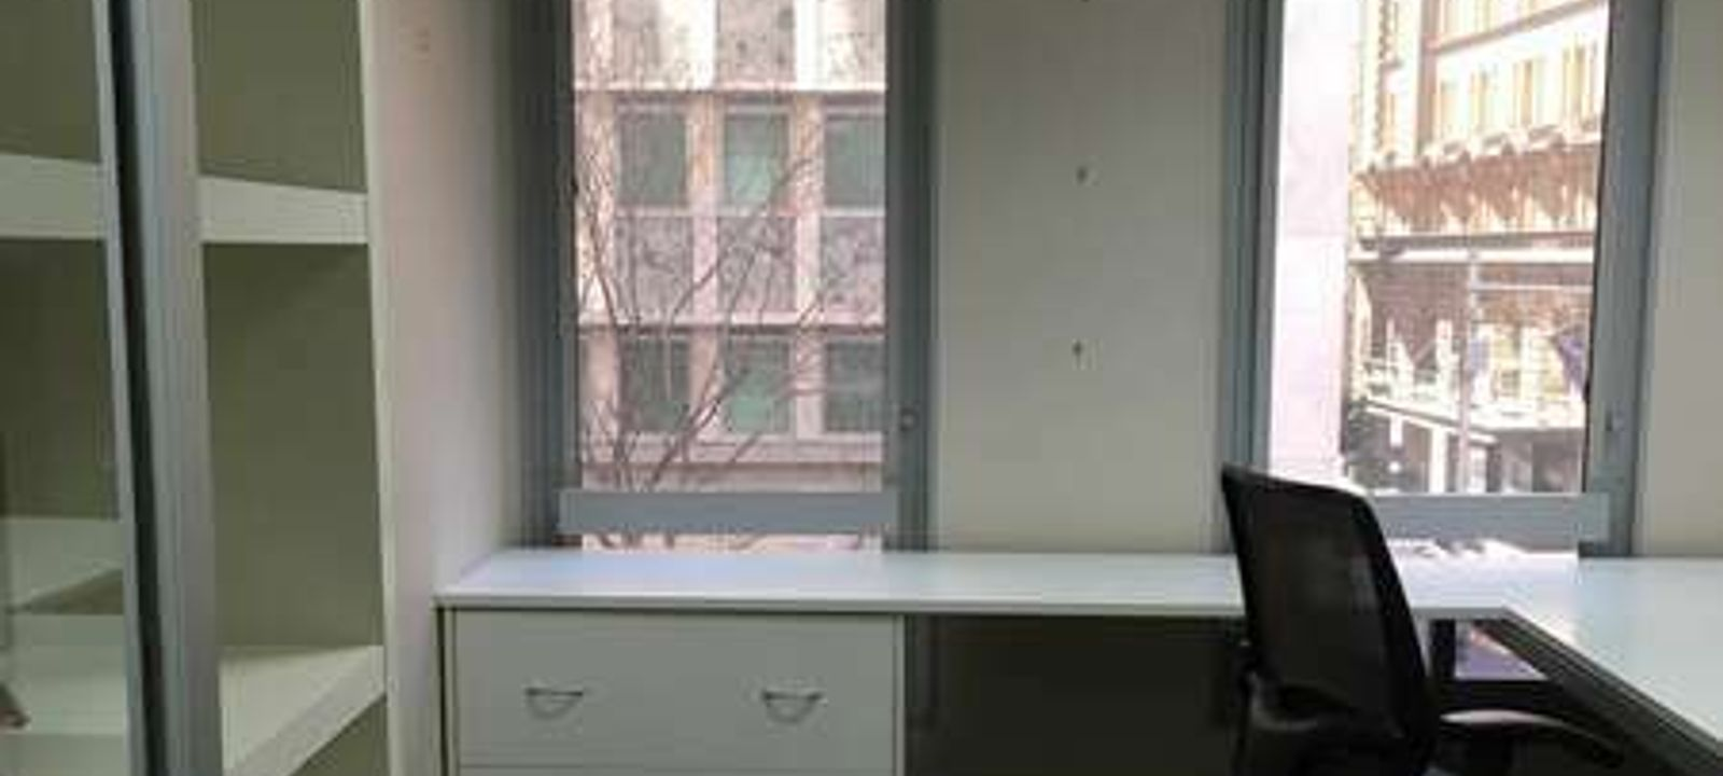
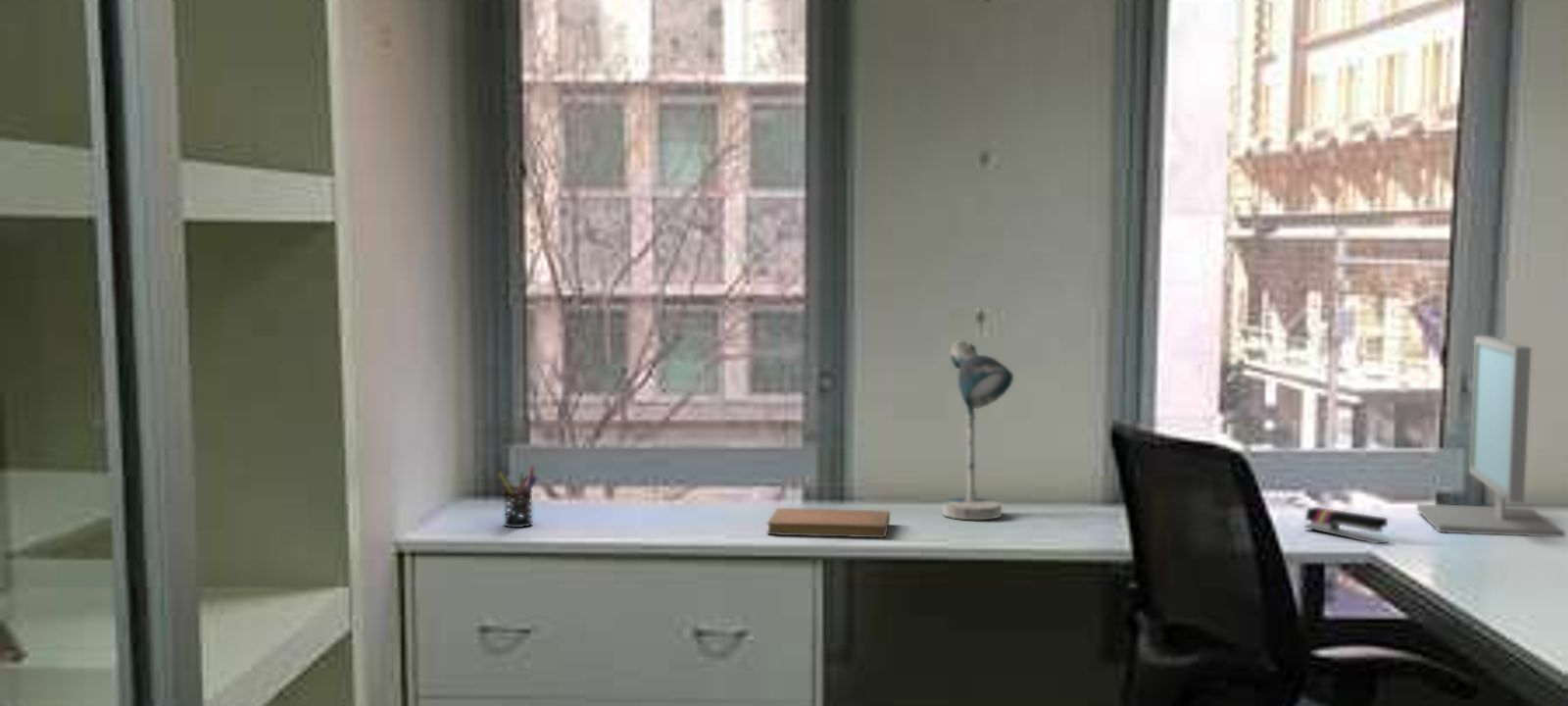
+ pen holder (520, 494)
+ stapler (1345, 523)
+ computer monitor (1491, 432)
+ desk lamp (973, 429)
+ notebook (829, 522)
